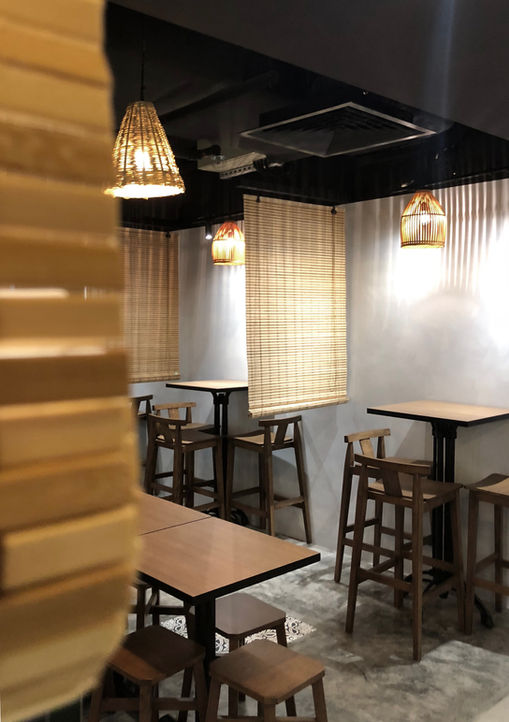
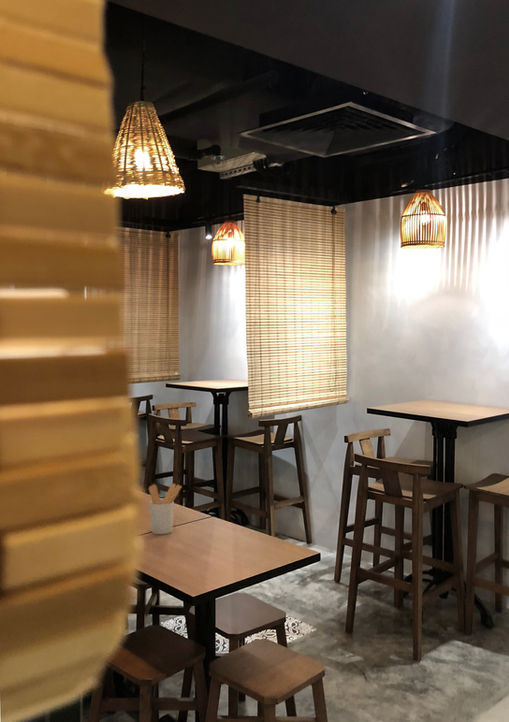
+ utensil holder (166, 507)
